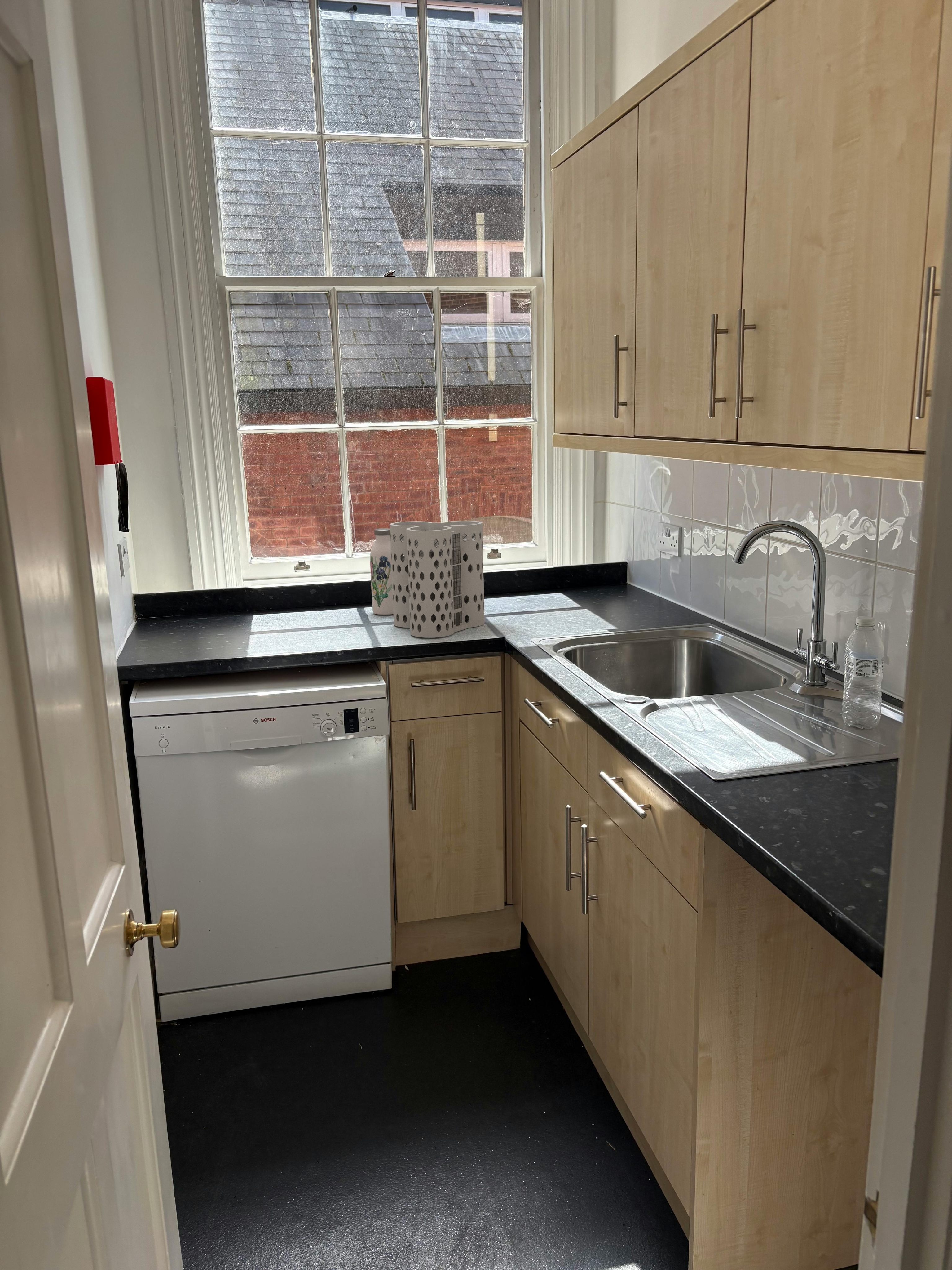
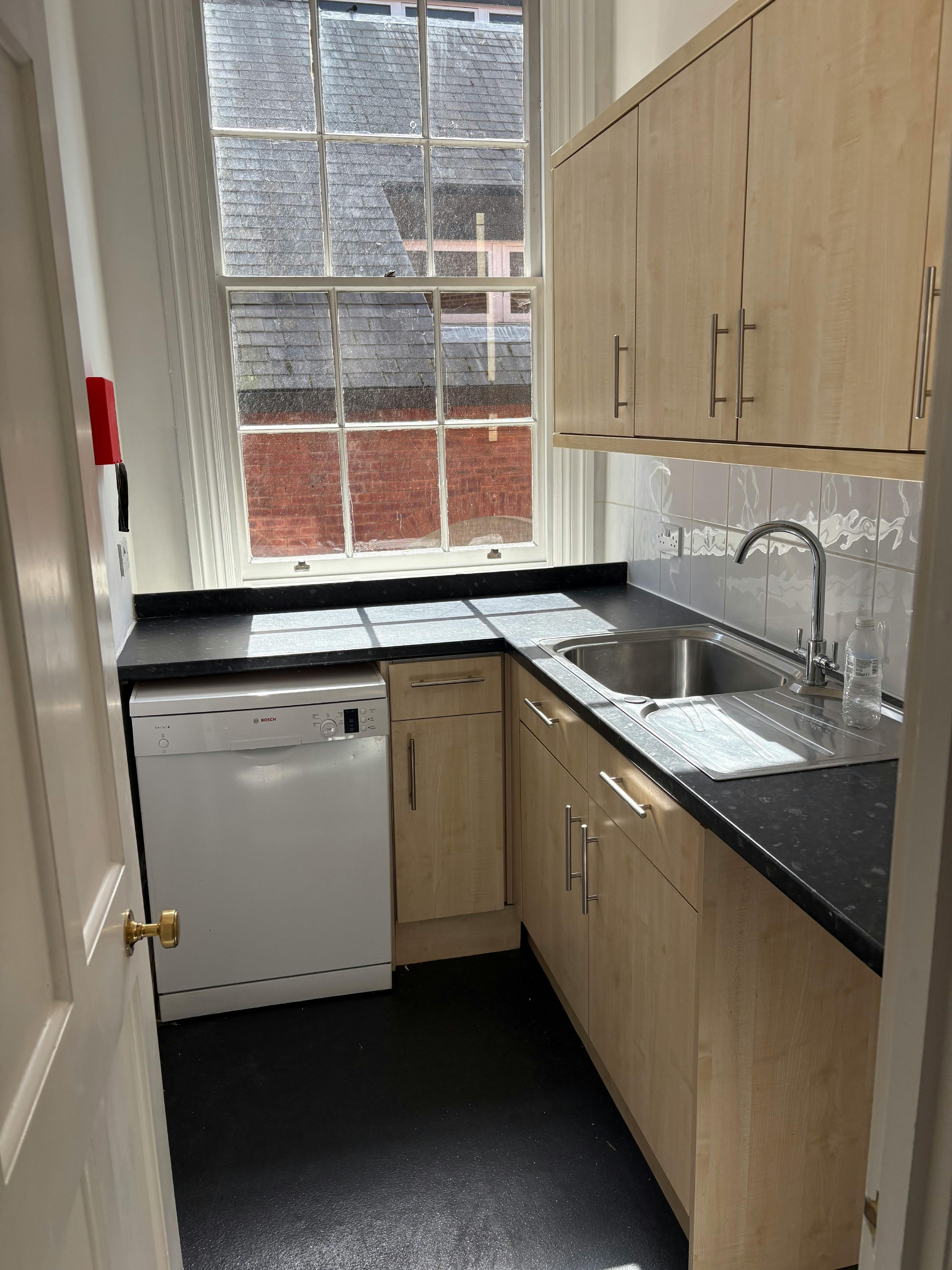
- utensil holder (442, 575)
- water bottle (385, 571)
